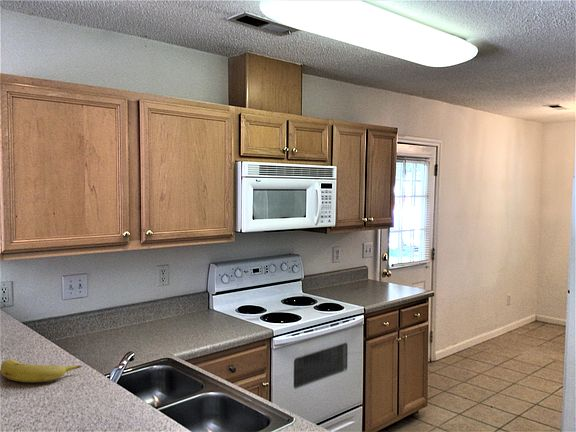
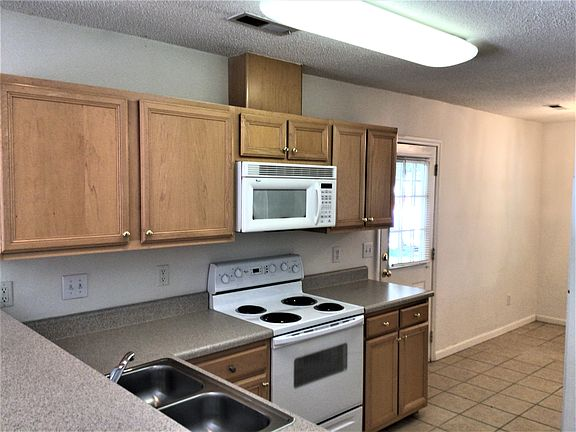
- fruit (40, 365)
